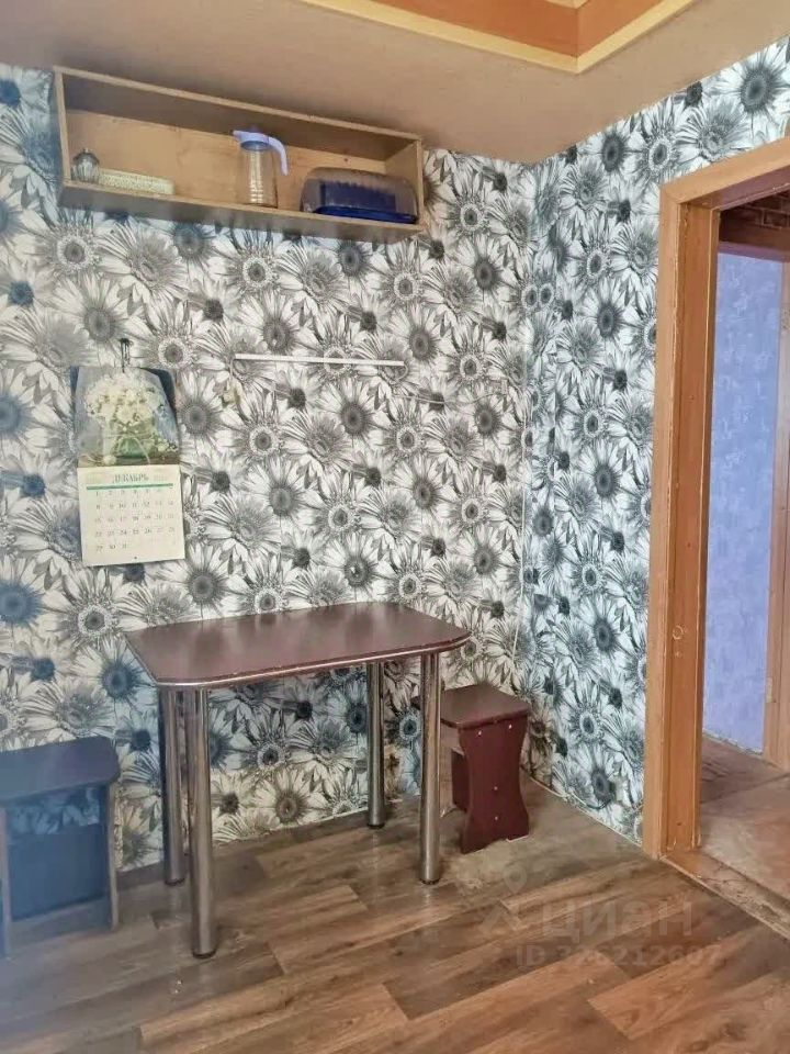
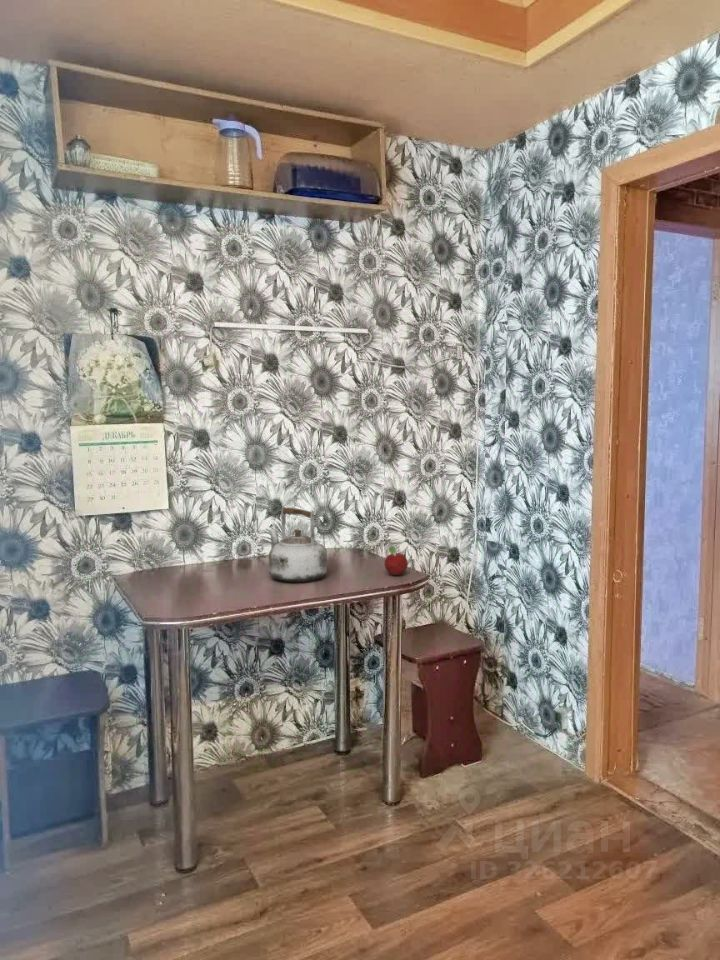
+ fruit (393, 558)
+ kettle (292, 542)
